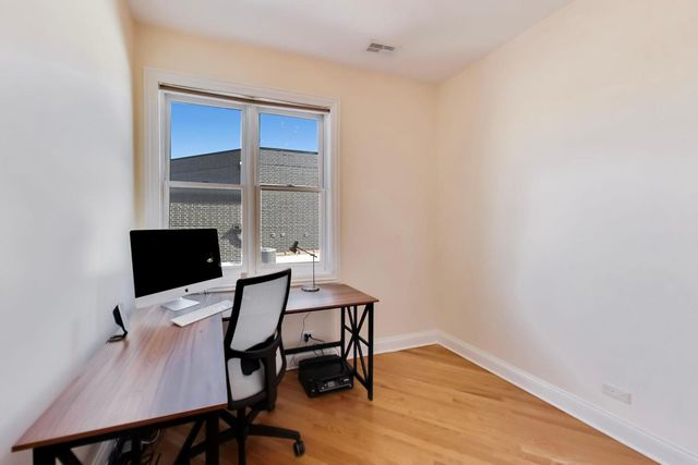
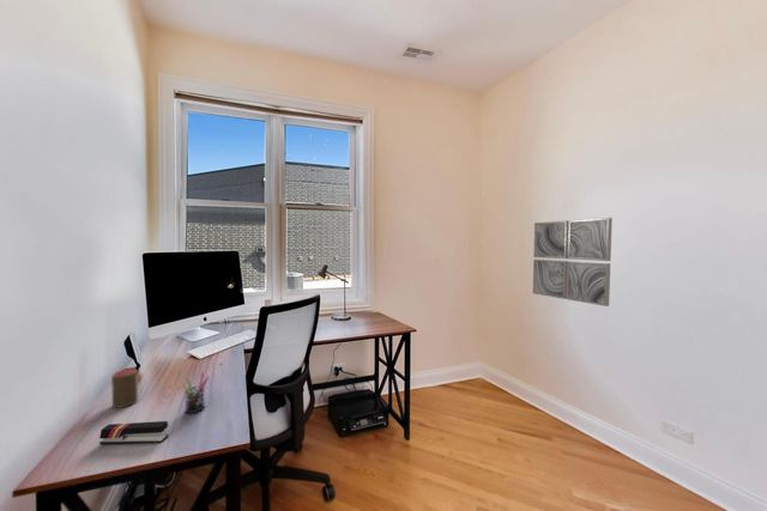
+ cup (125, 388)
+ pen holder (194, 391)
+ wall art (567, 261)
+ stapler (134, 432)
